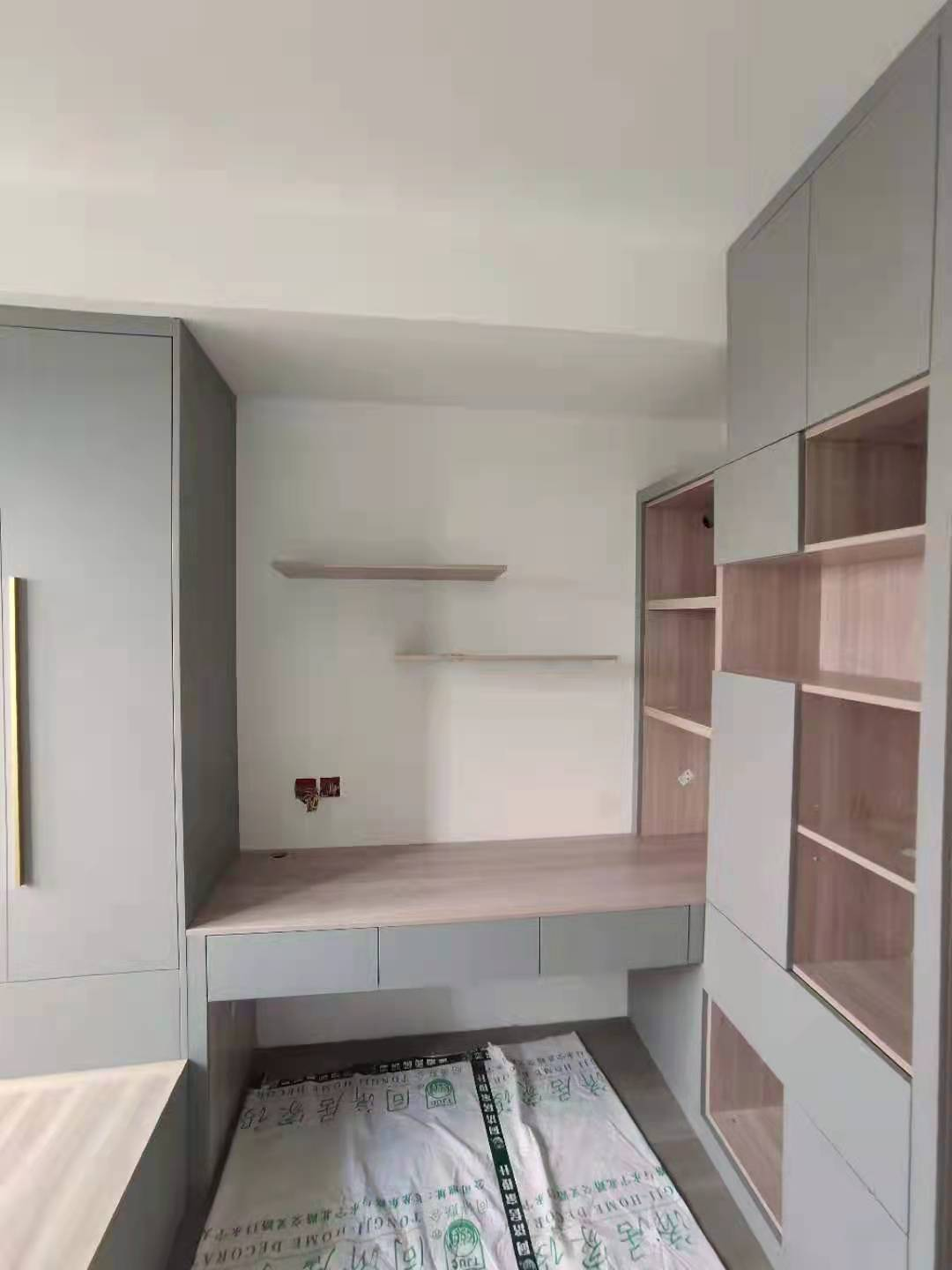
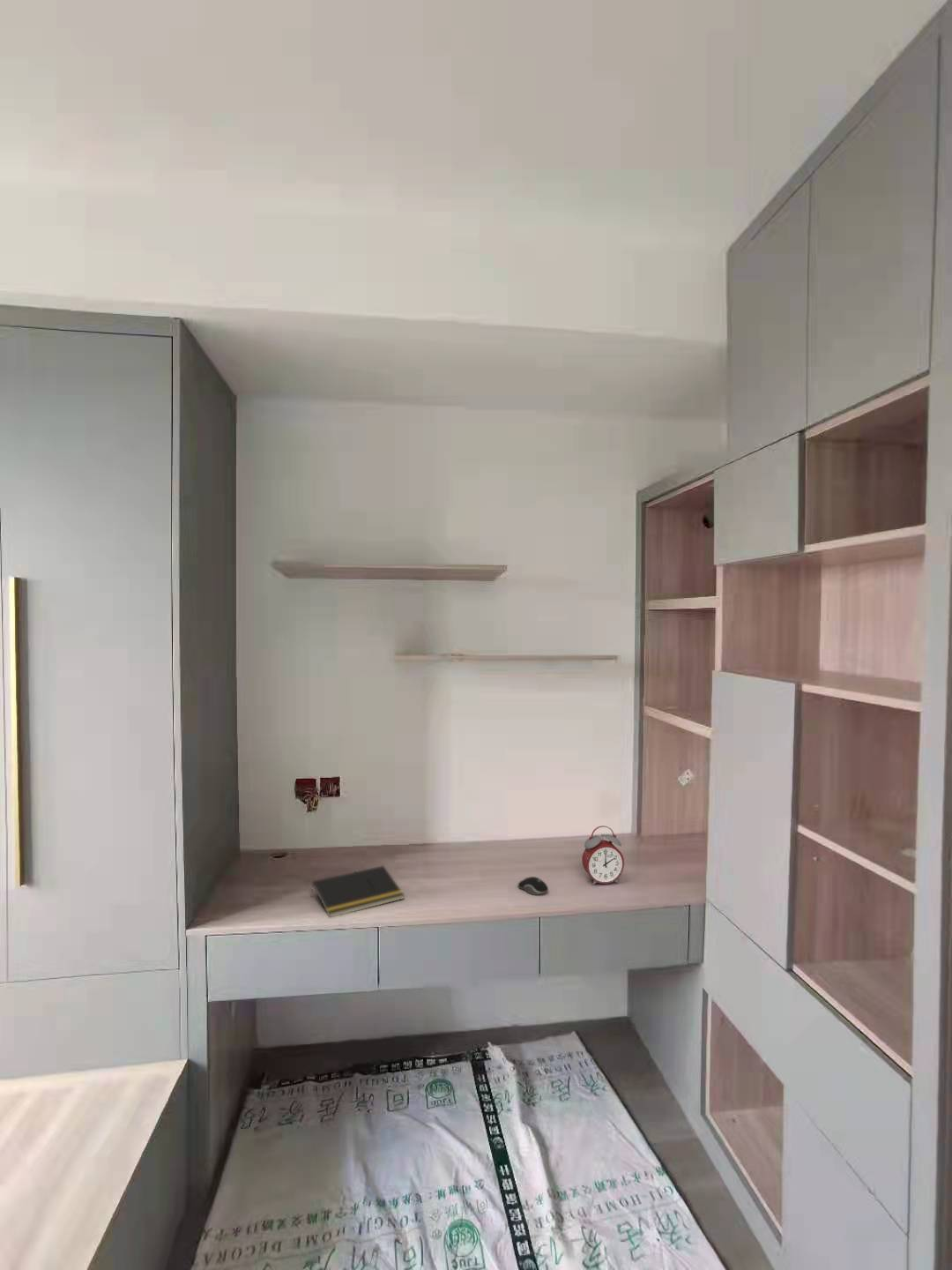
+ notepad (358, 890)
+ alarm clock (602, 853)
+ computer mouse (533, 884)
